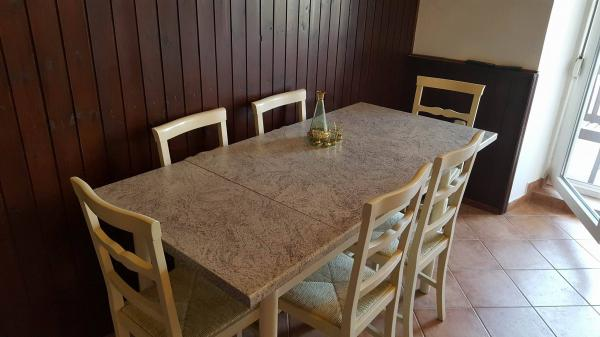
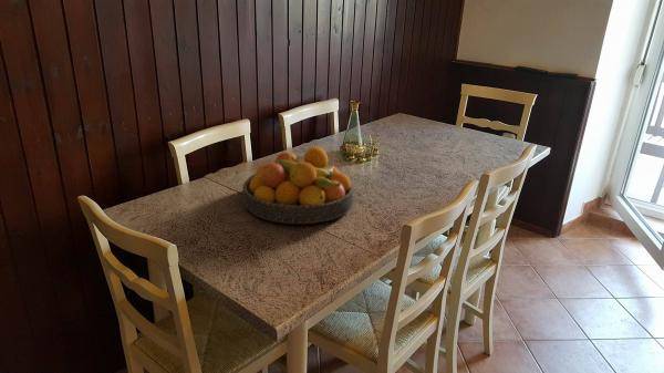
+ fruit bowl (298, 178)
